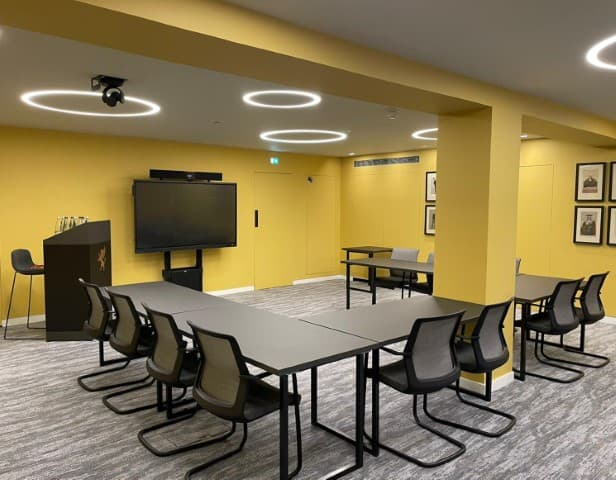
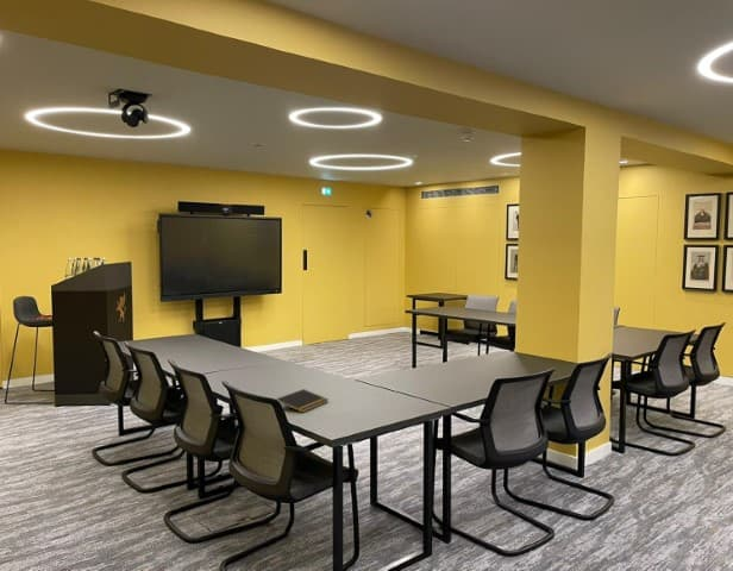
+ notepad (302, 400)
